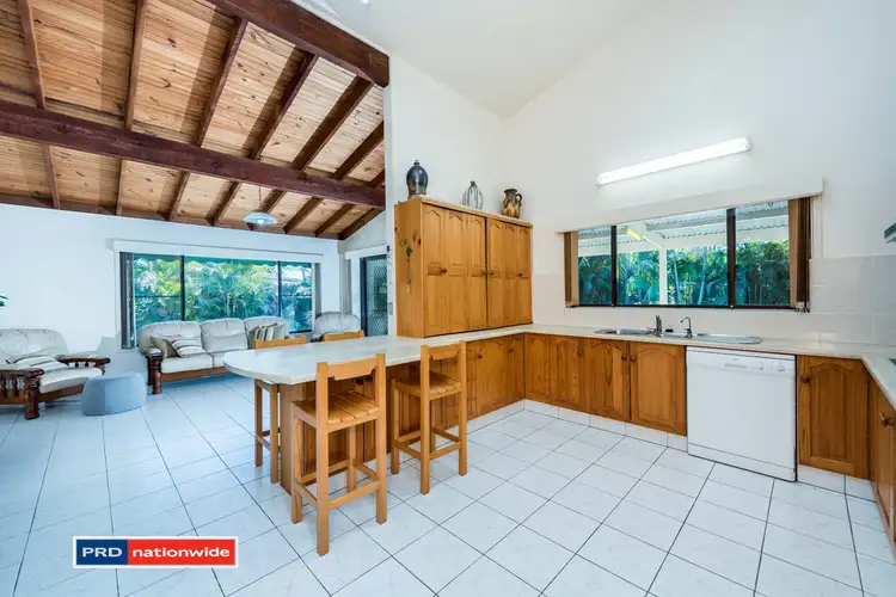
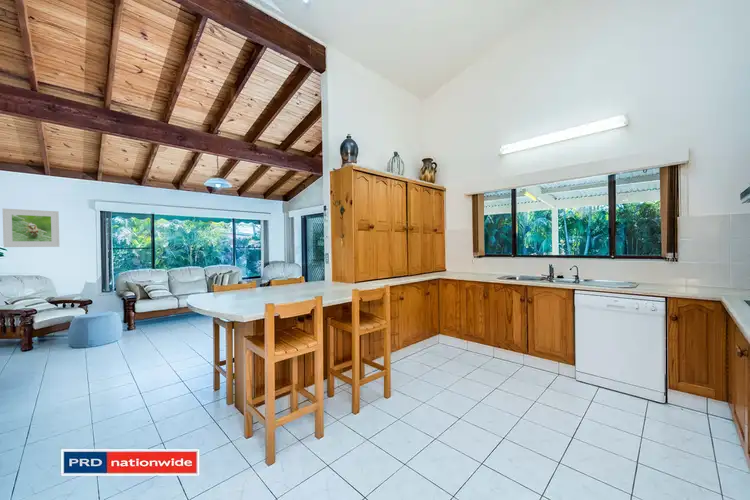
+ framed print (32, 228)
